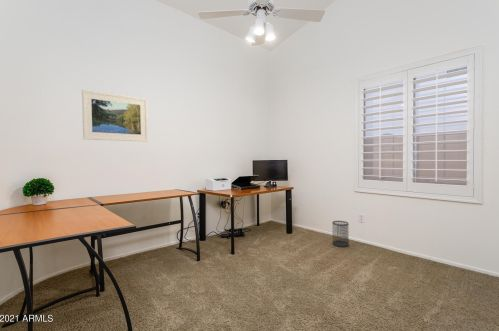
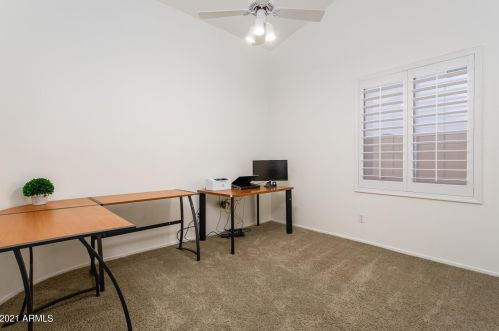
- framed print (117, 117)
- wastebasket (340, 233)
